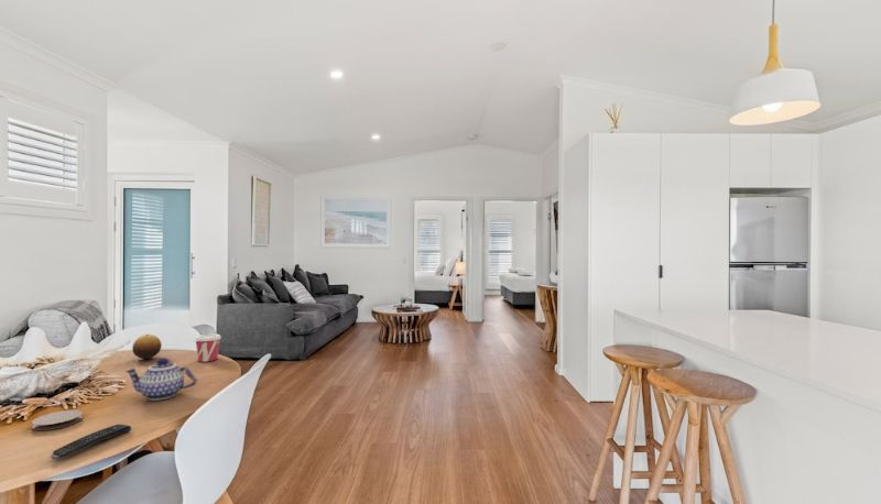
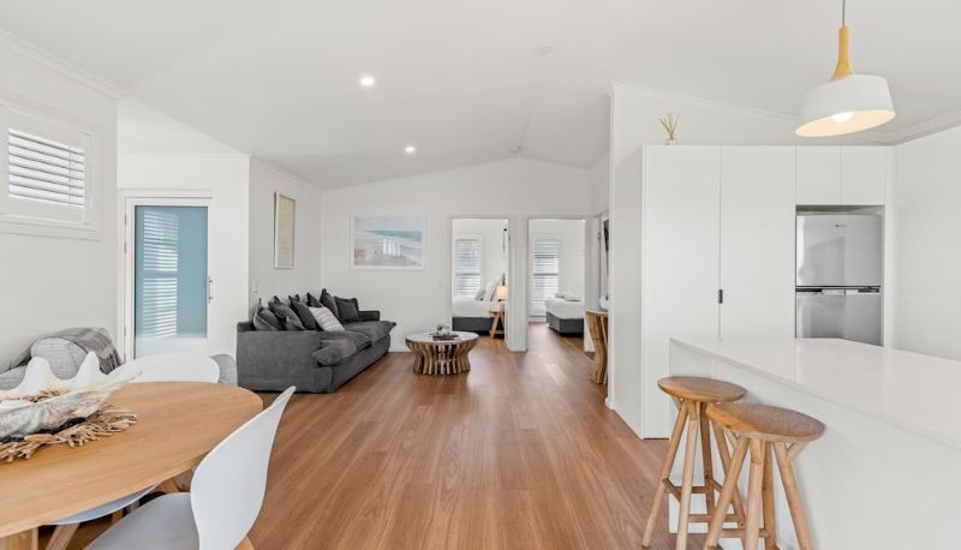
- fruit (146, 346)
- cup (207, 348)
- remote control (91, 439)
- teapot (161, 376)
- coaster (57, 419)
